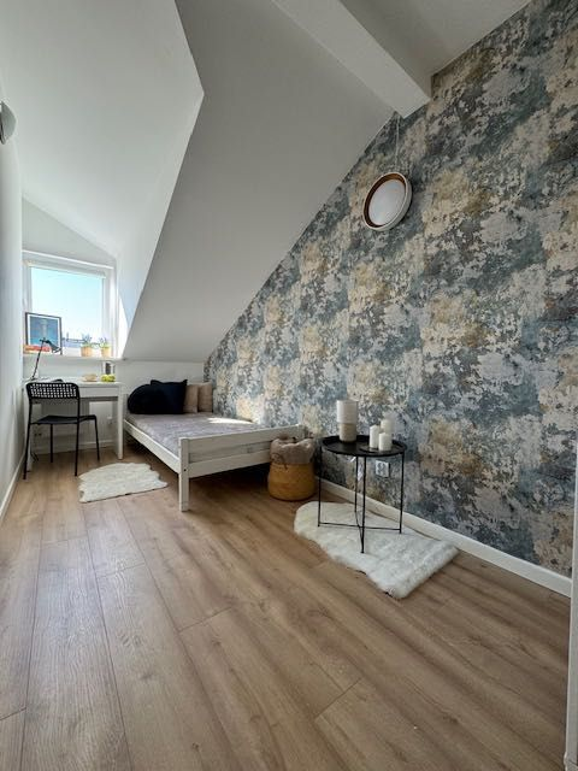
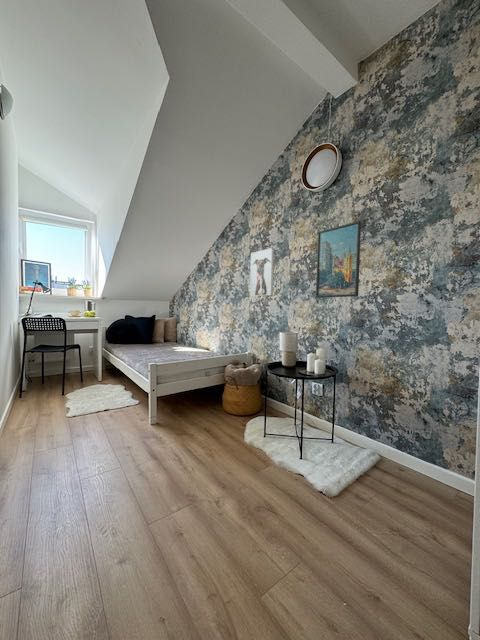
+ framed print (261, 273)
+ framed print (336, 262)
